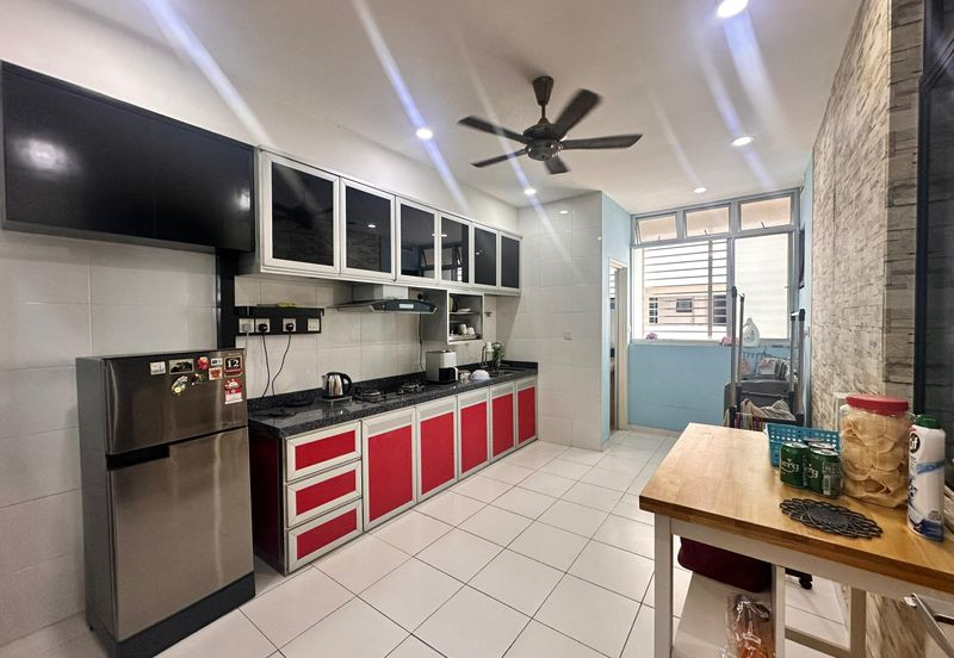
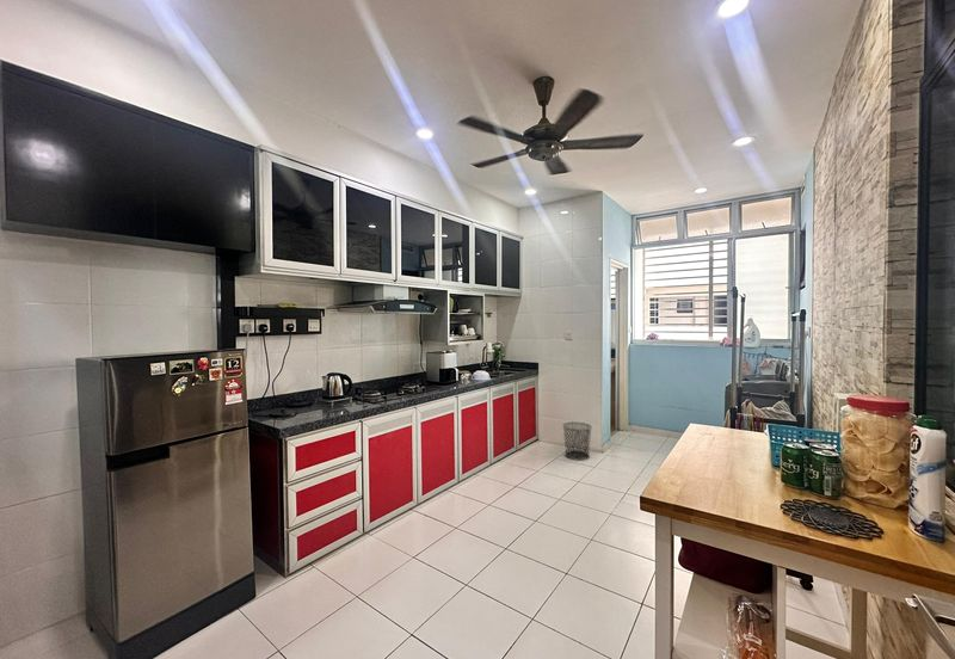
+ waste bin (577, 441)
